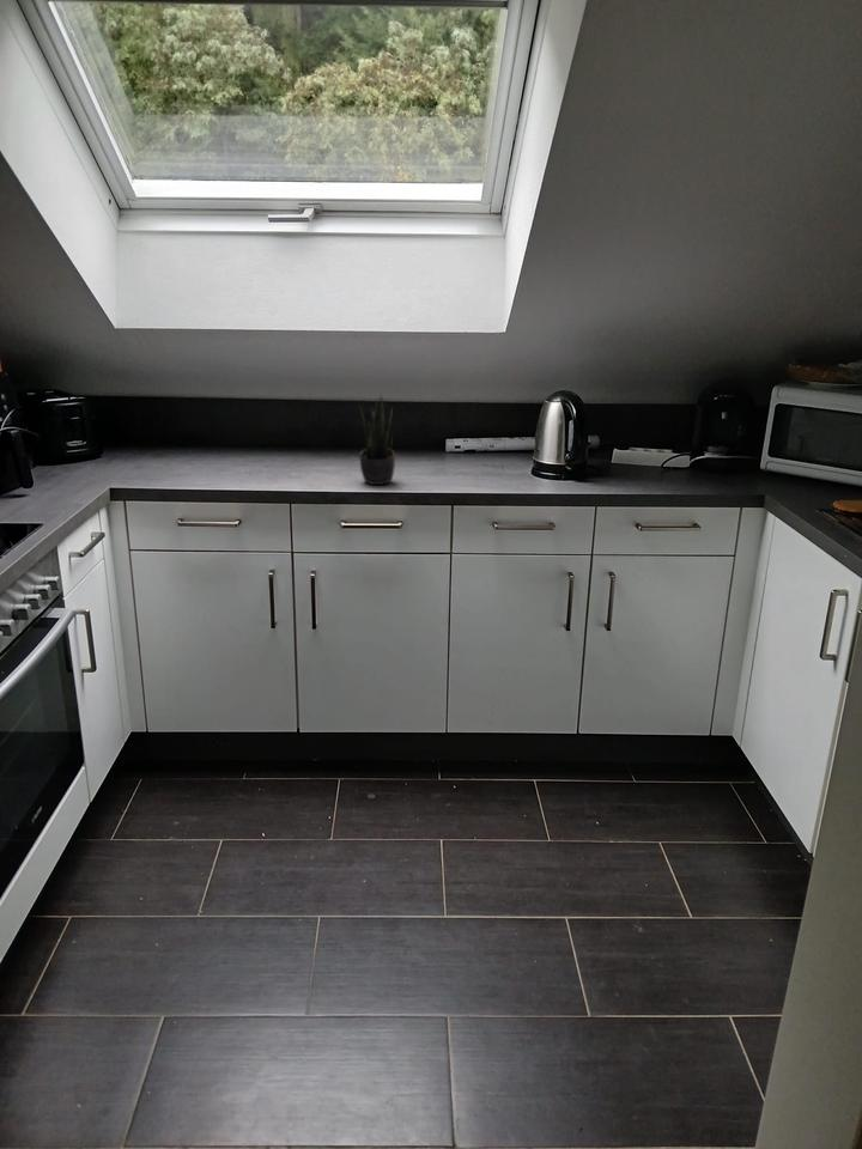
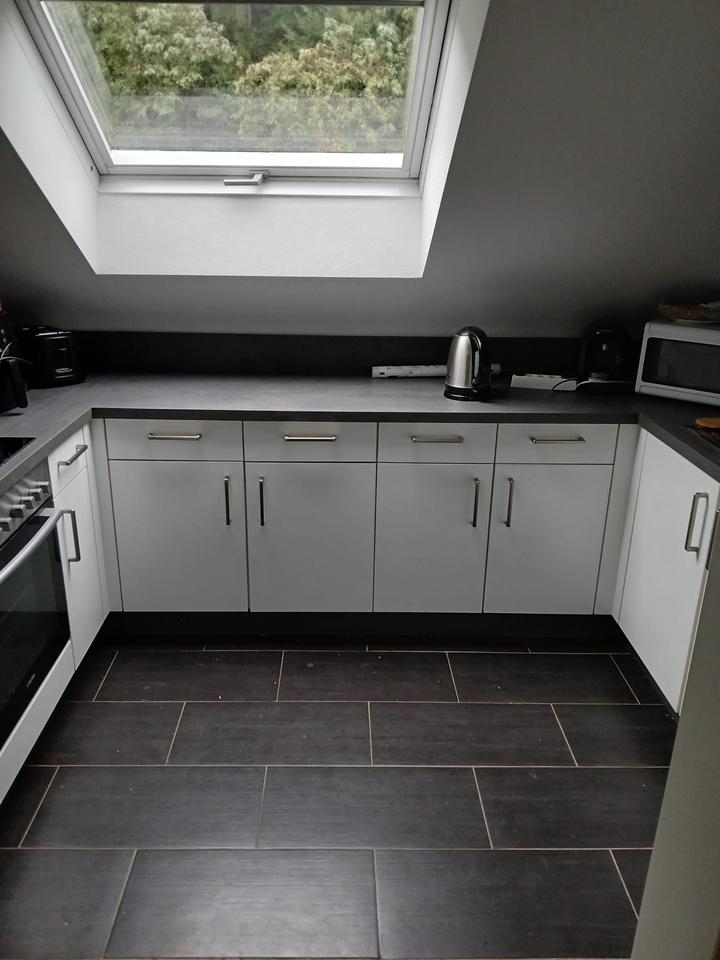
- potted plant (376, 439)
